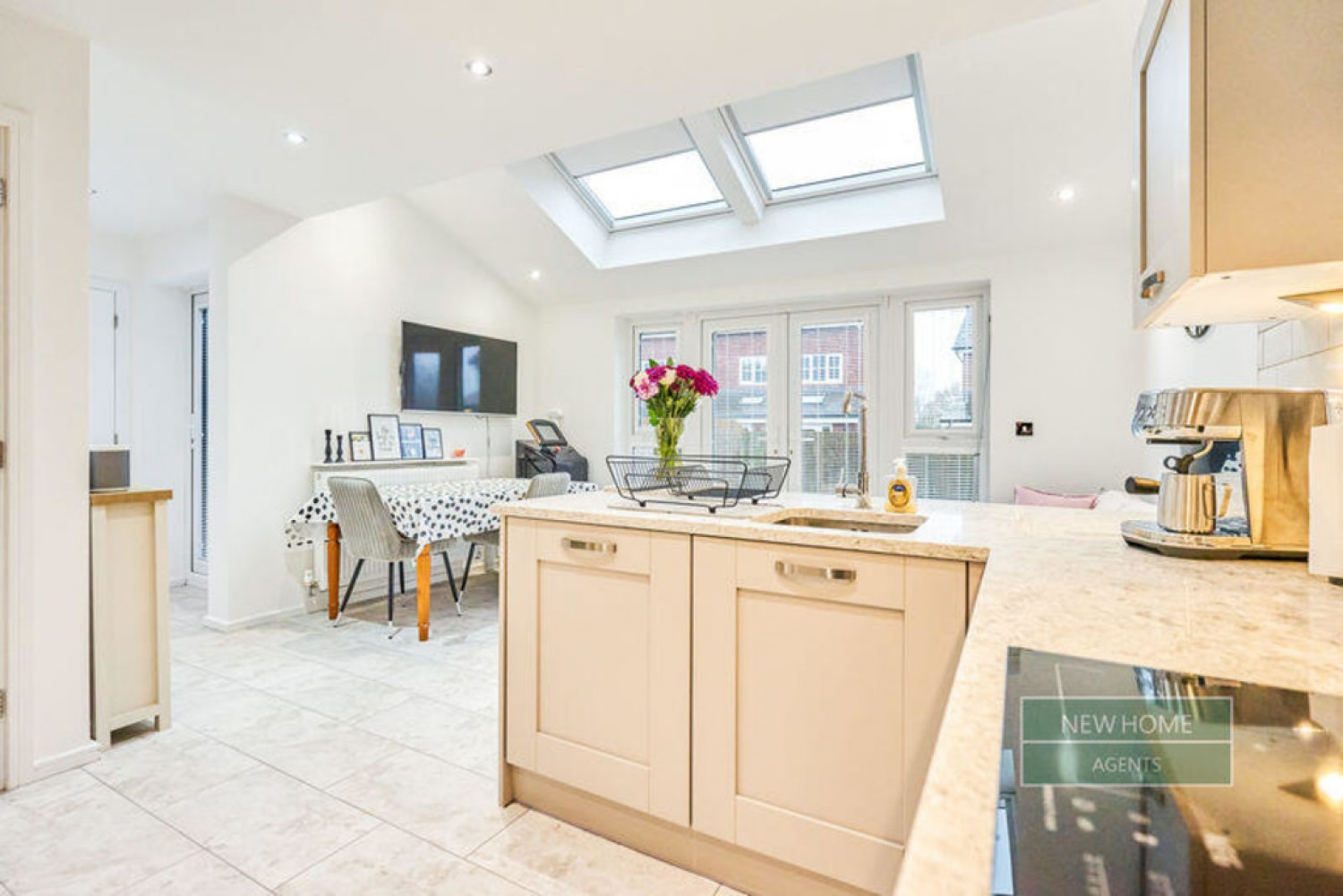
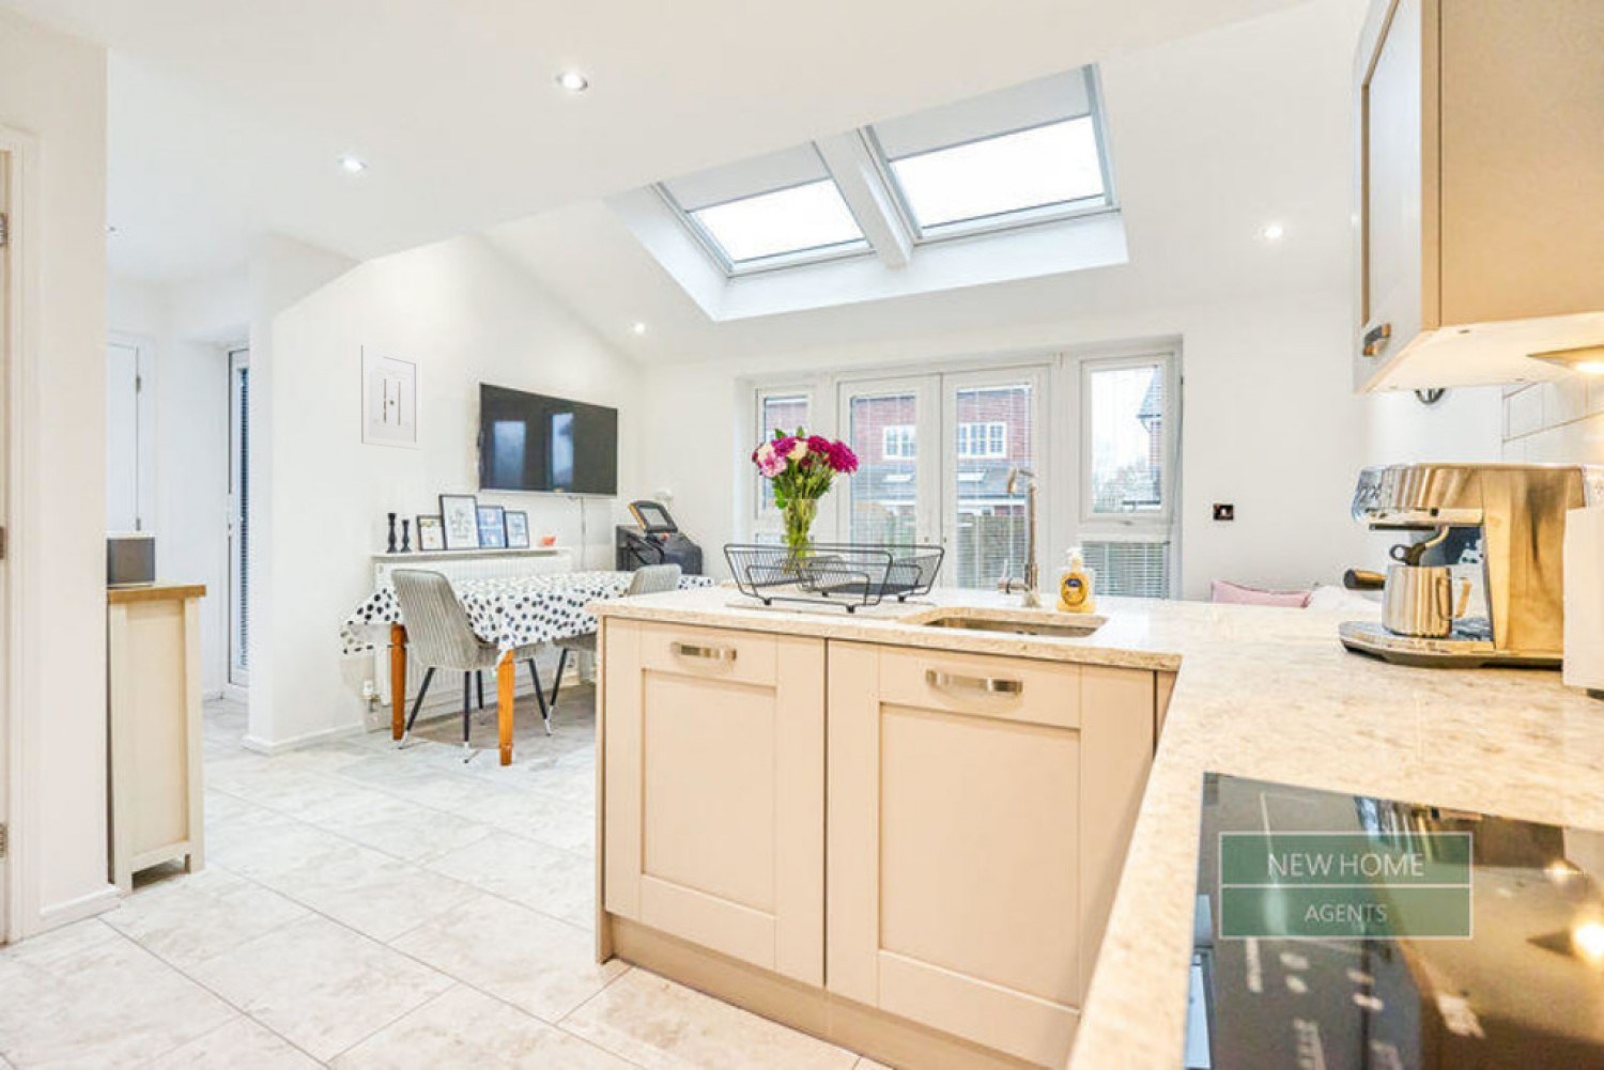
+ wall art (392, 399)
